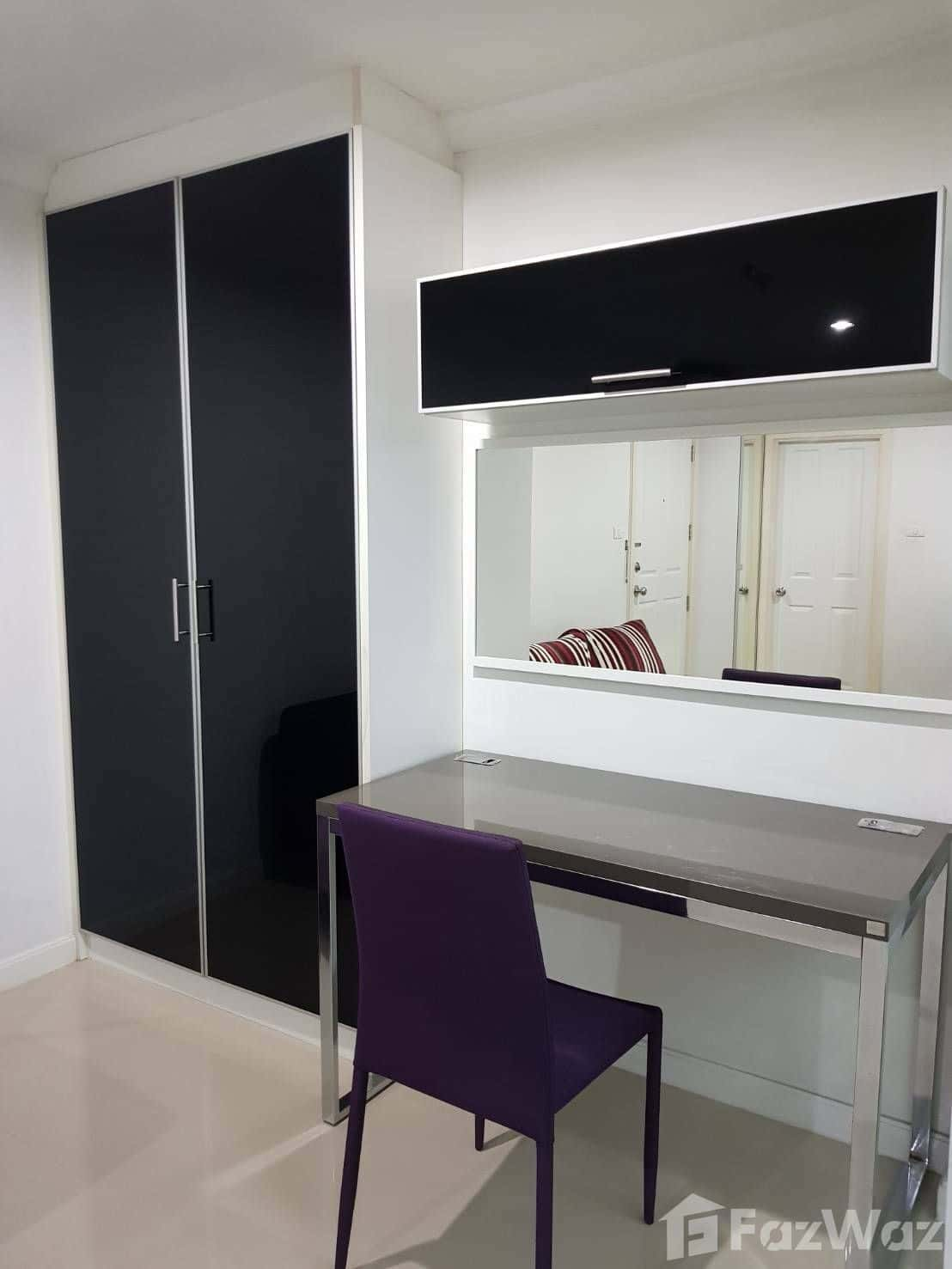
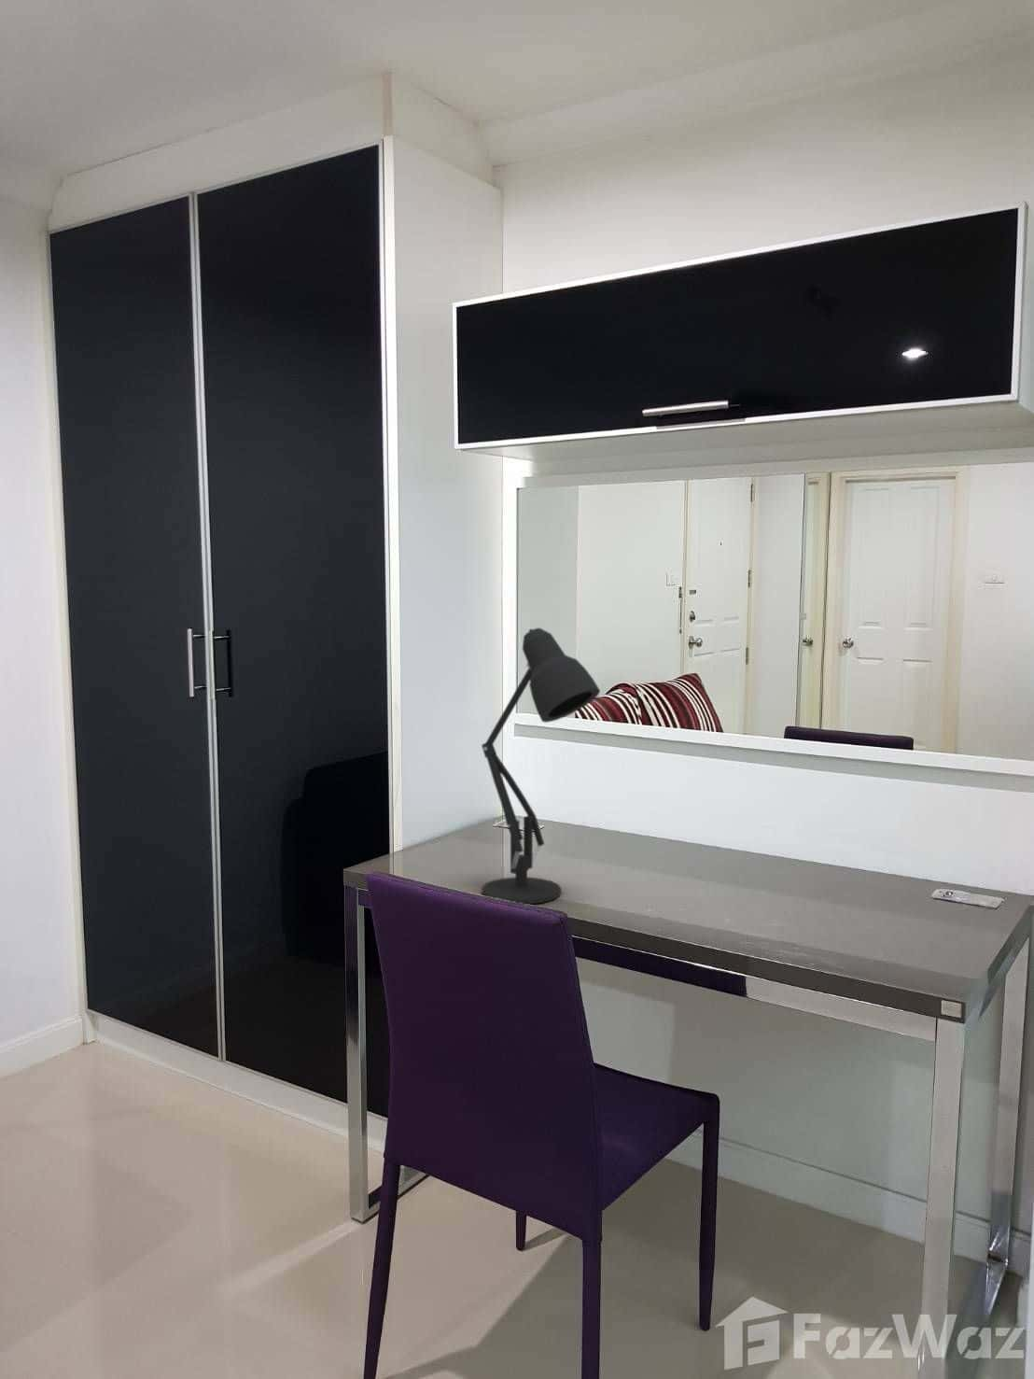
+ desk lamp (513, 778)
